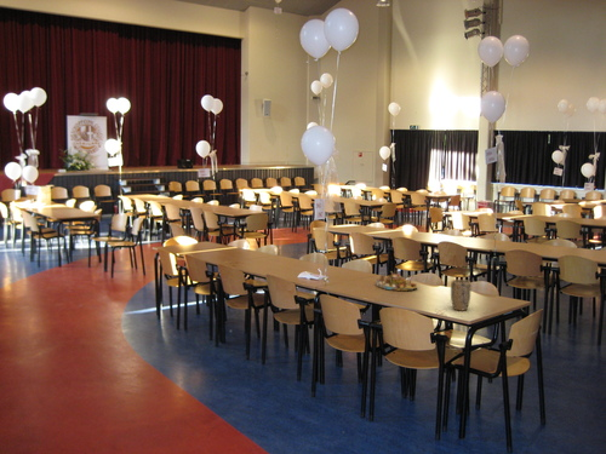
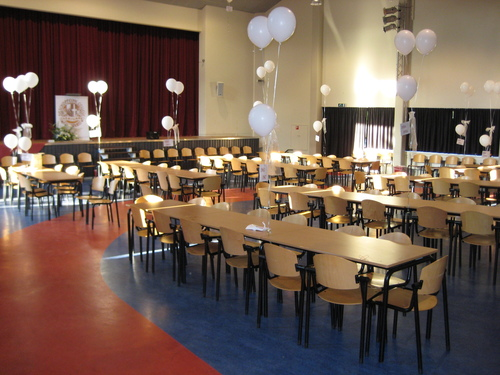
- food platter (395, 278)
- plant pot (459, 294)
